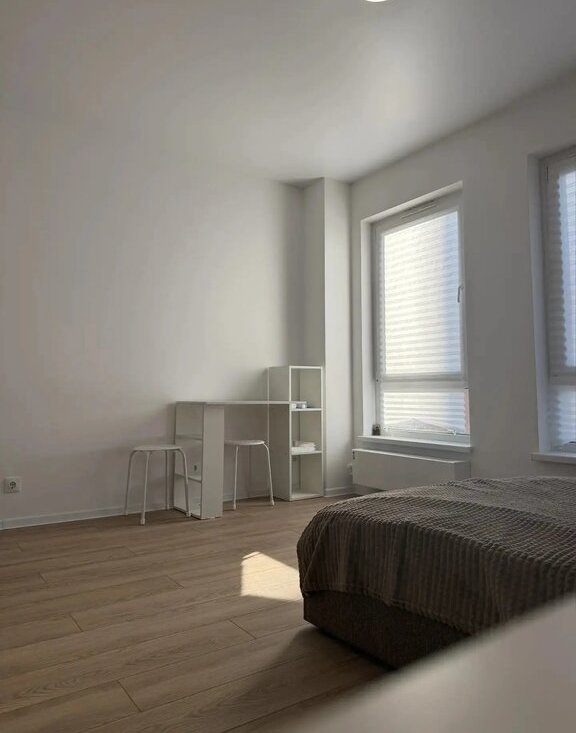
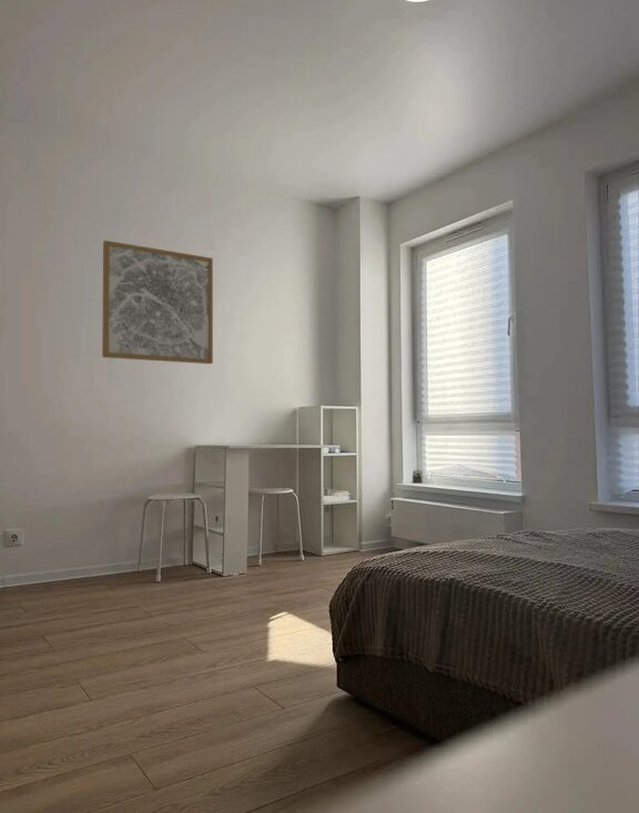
+ wall art (160, 305)
